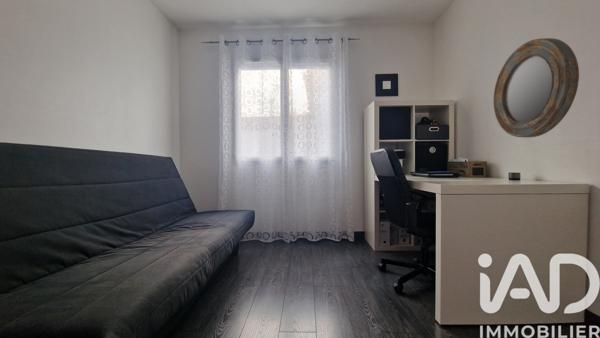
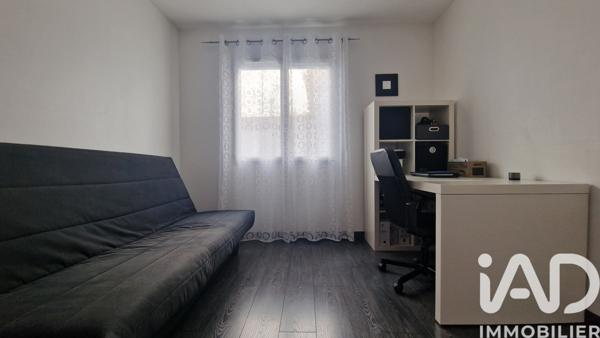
- home mirror (528, 90)
